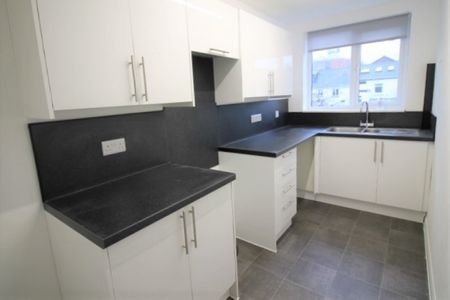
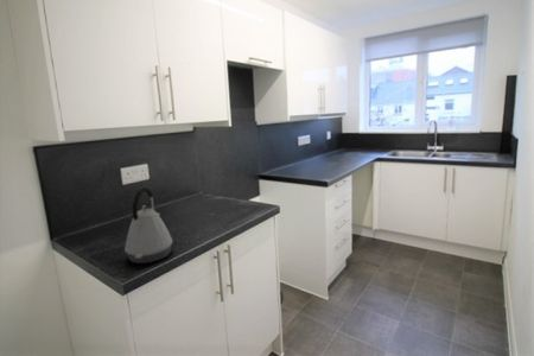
+ kettle (147, 222)
